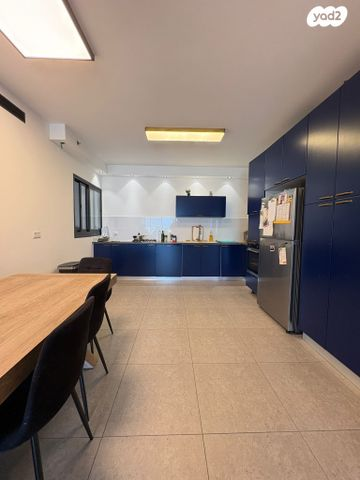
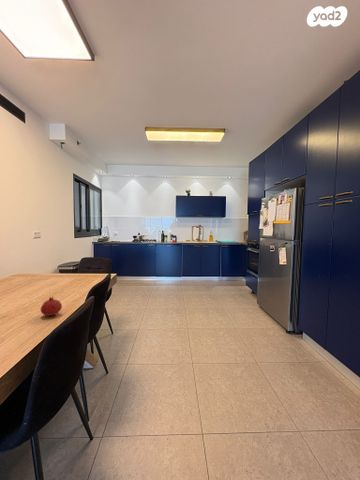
+ fruit (51, 305)
